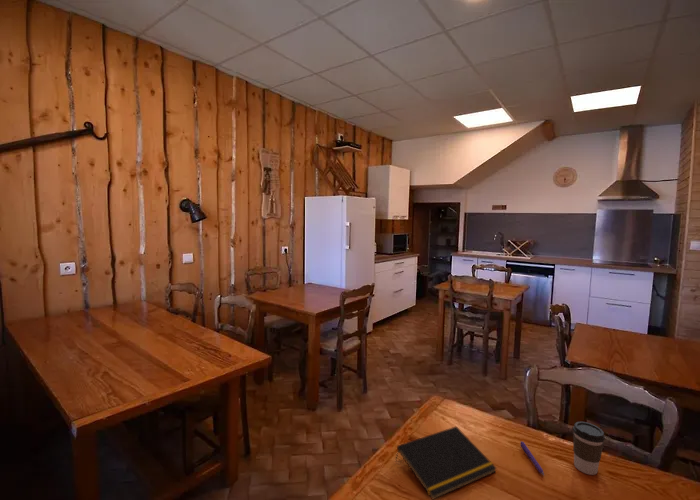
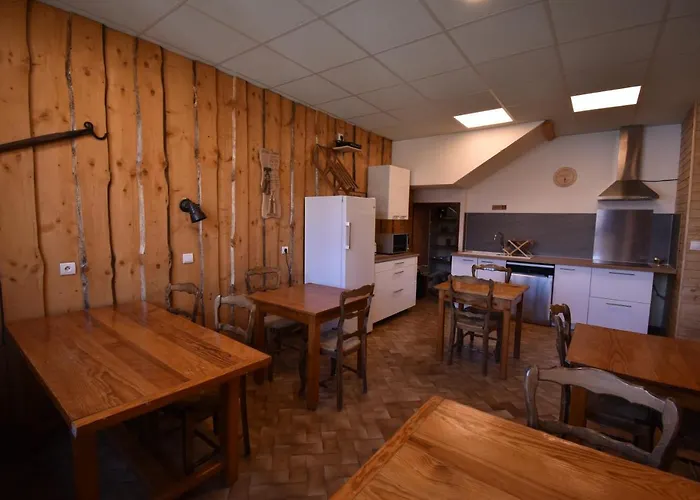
- notepad (445, 458)
- pen (531, 457)
- coffee cup (587, 448)
